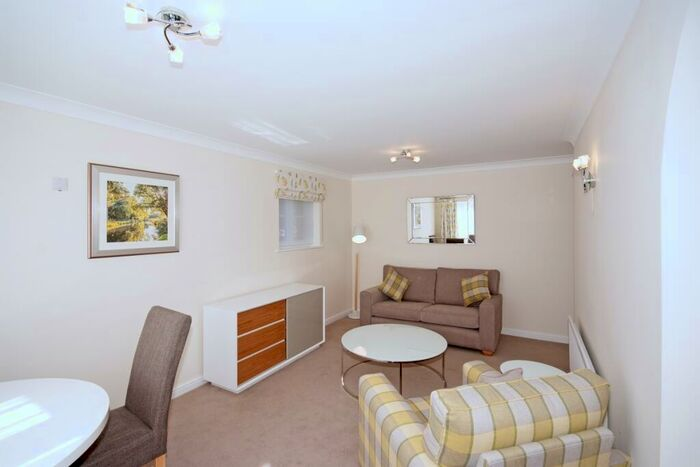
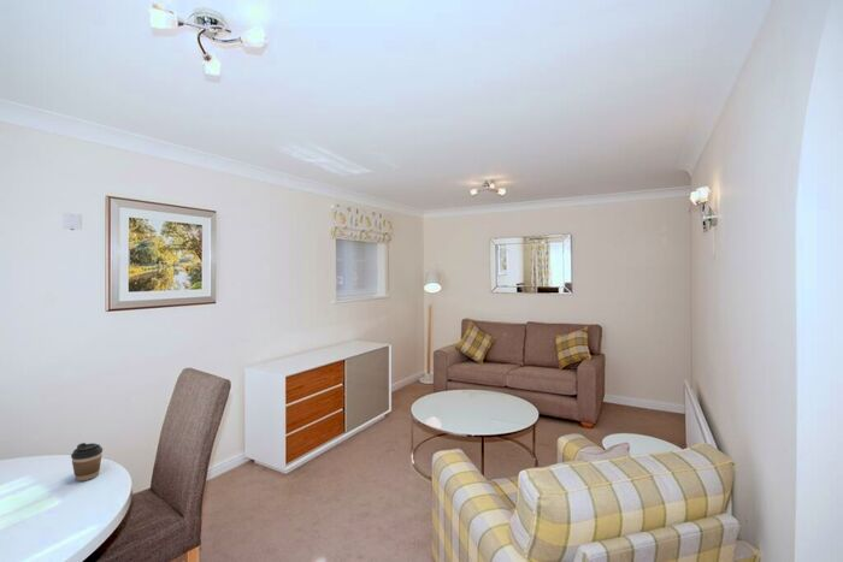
+ coffee cup (87, 460)
